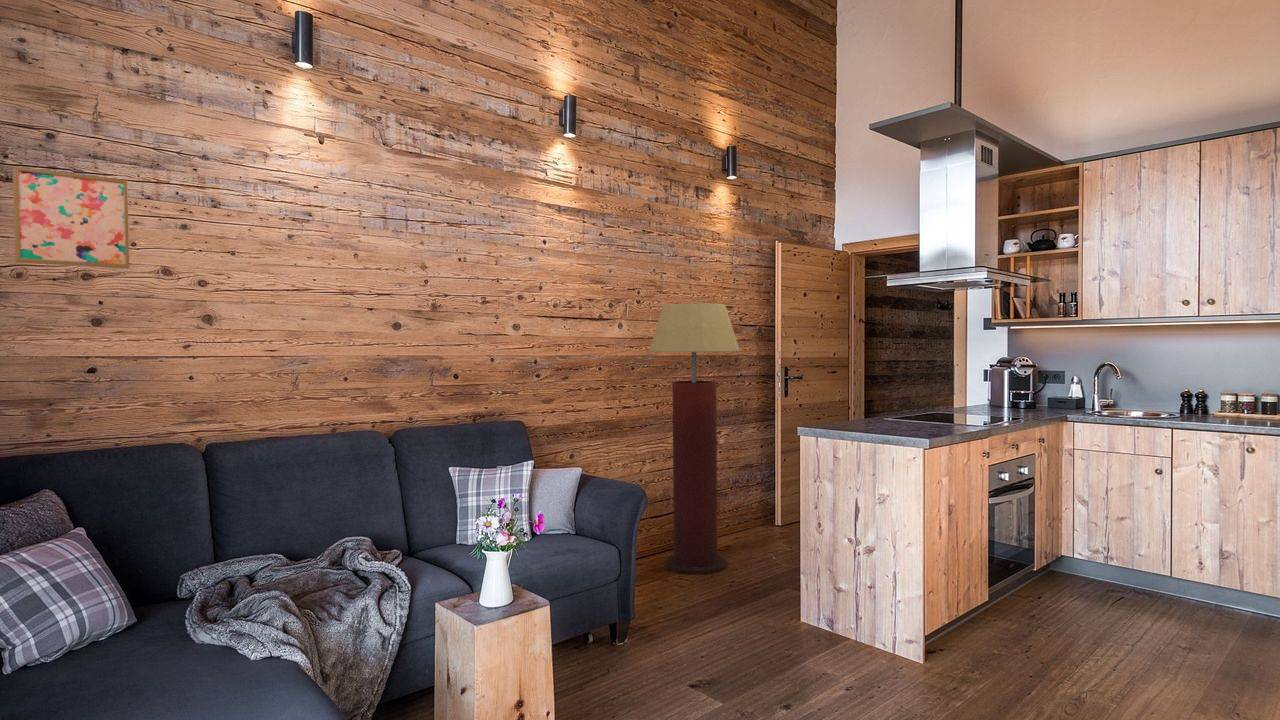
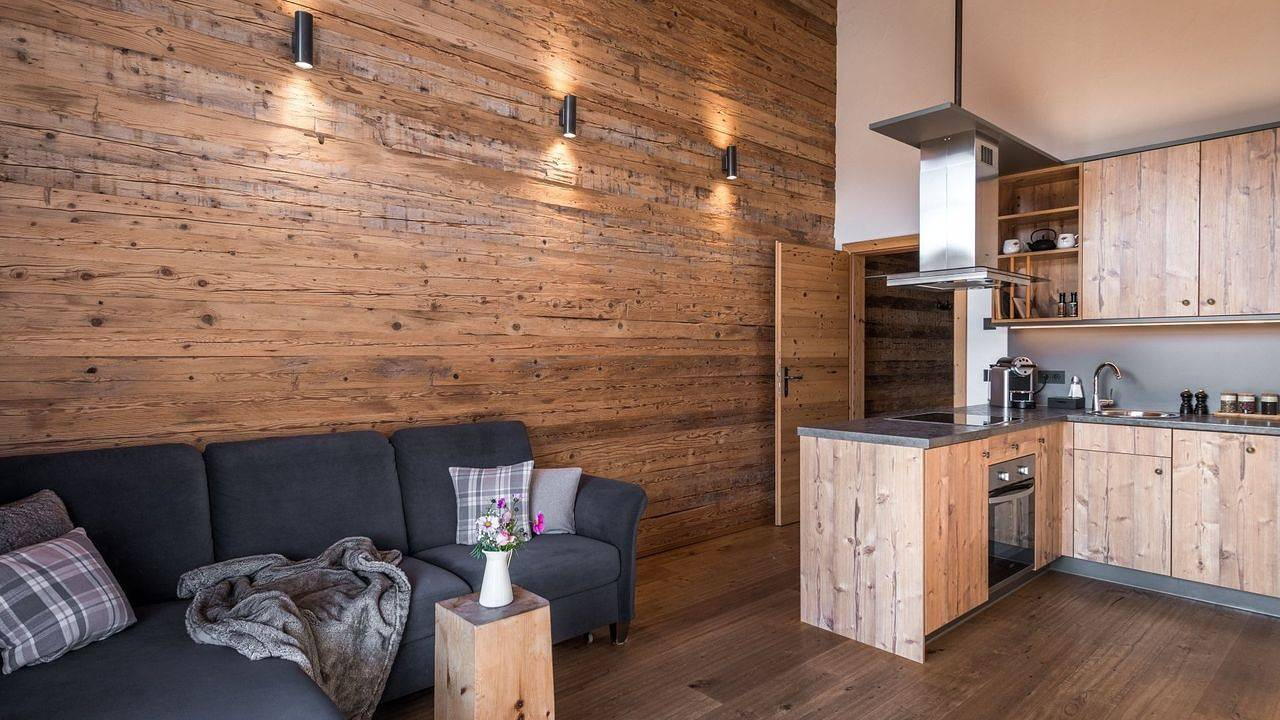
- floor lamp (694, 435)
- wall art (73, 220)
